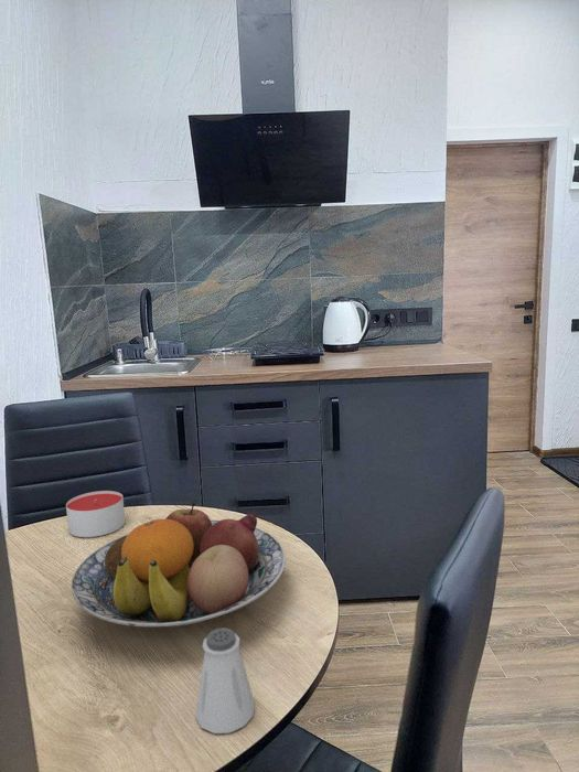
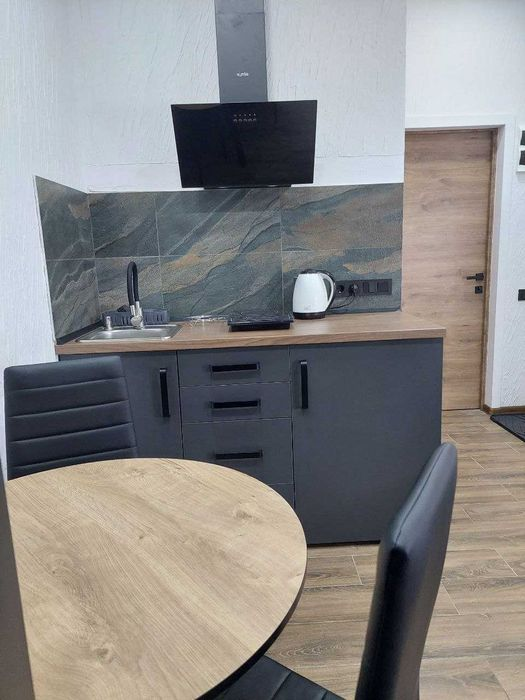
- fruit bowl (181, 554)
- candle (96, 512)
- saltshaker (223, 673)
